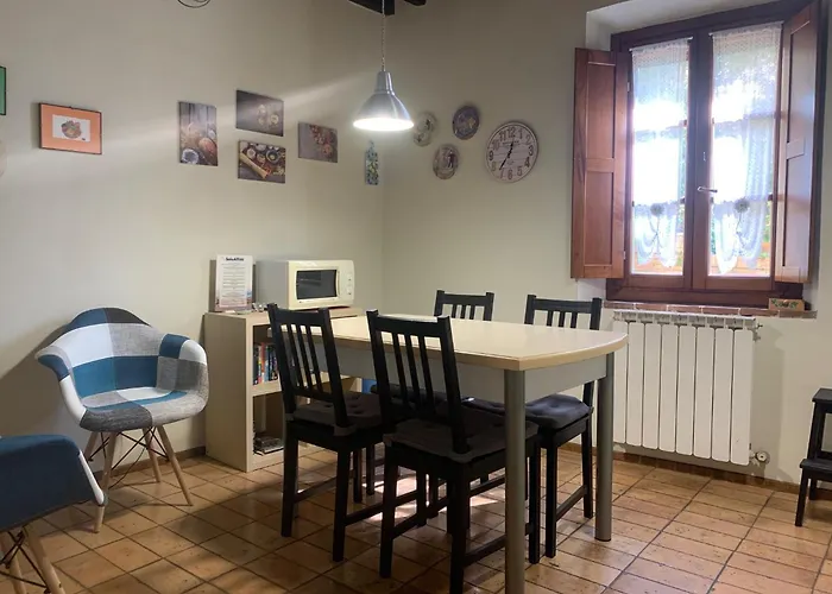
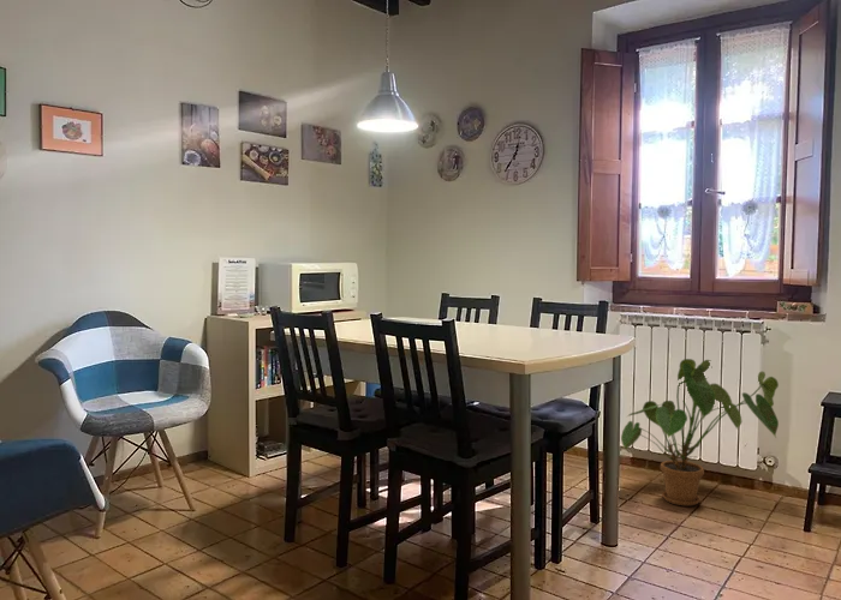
+ house plant (696, 428)
